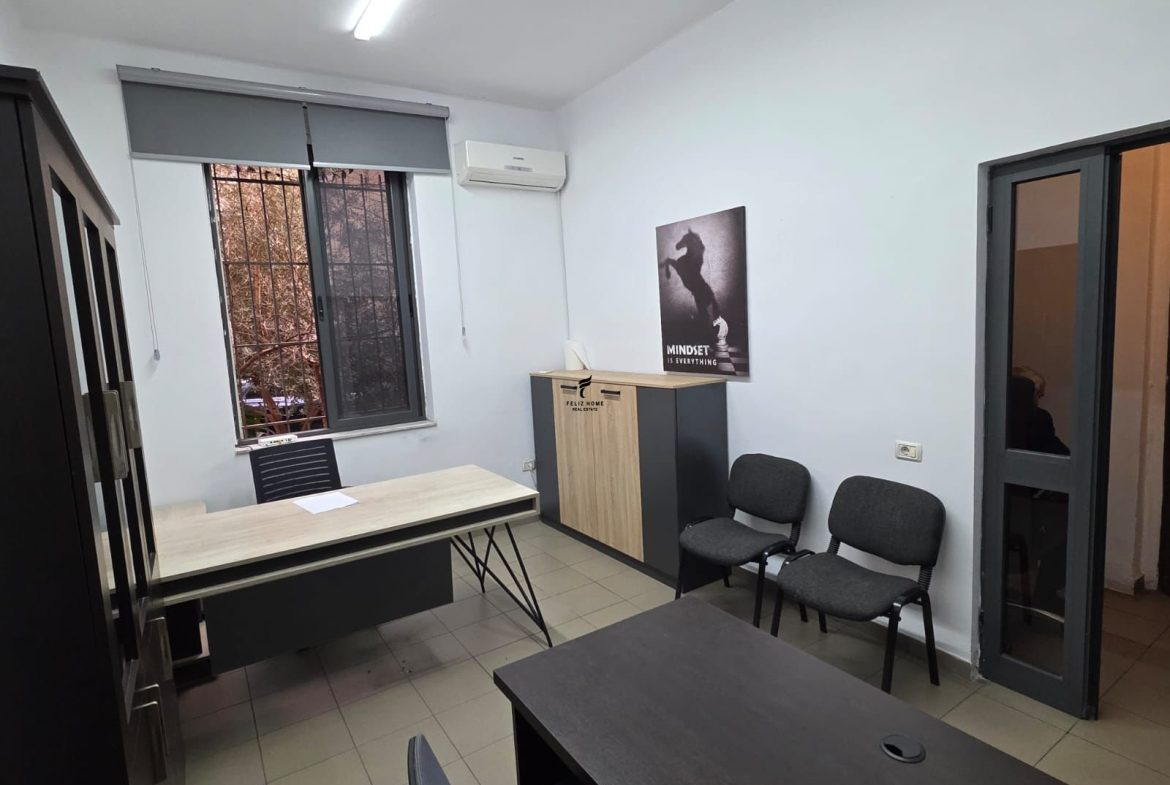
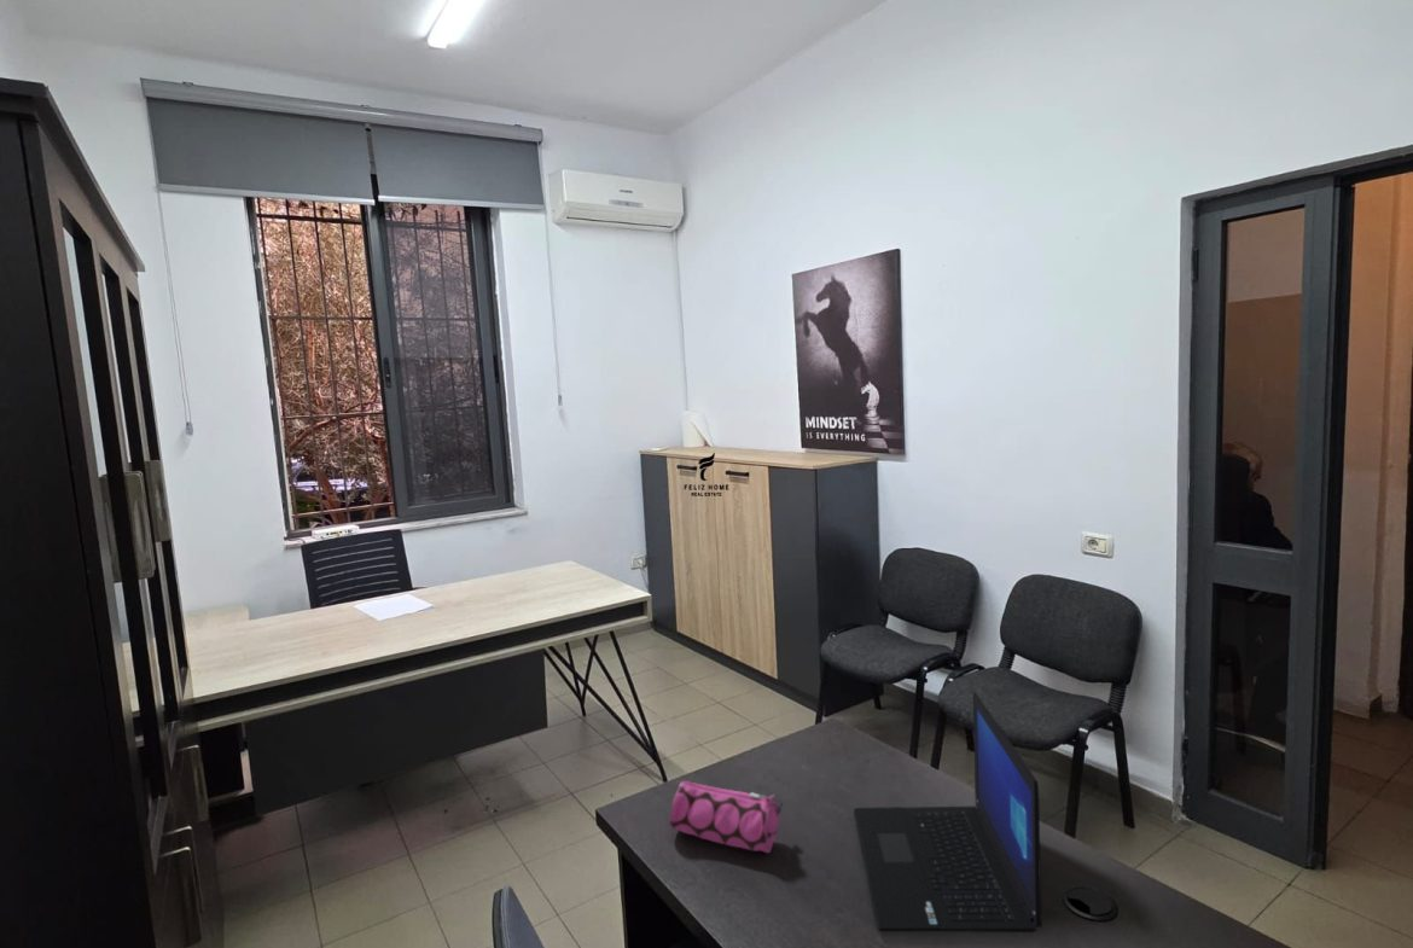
+ pencil case (723, 812)
+ laptop (934, 807)
